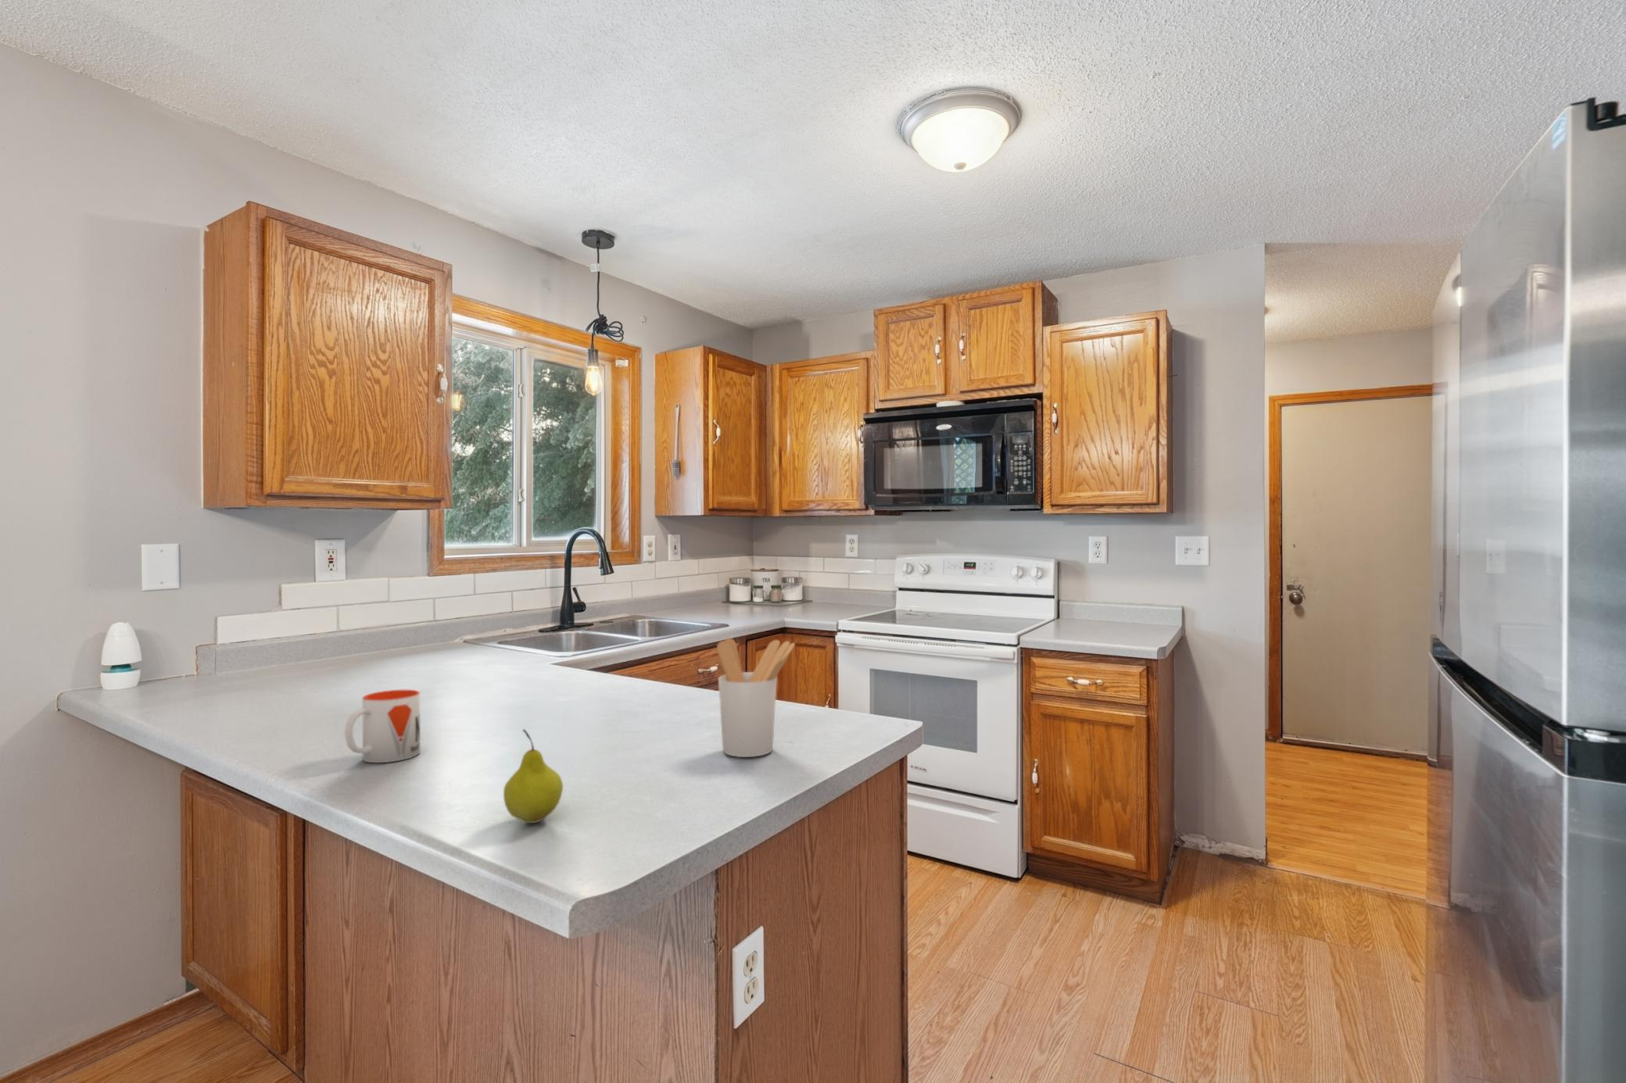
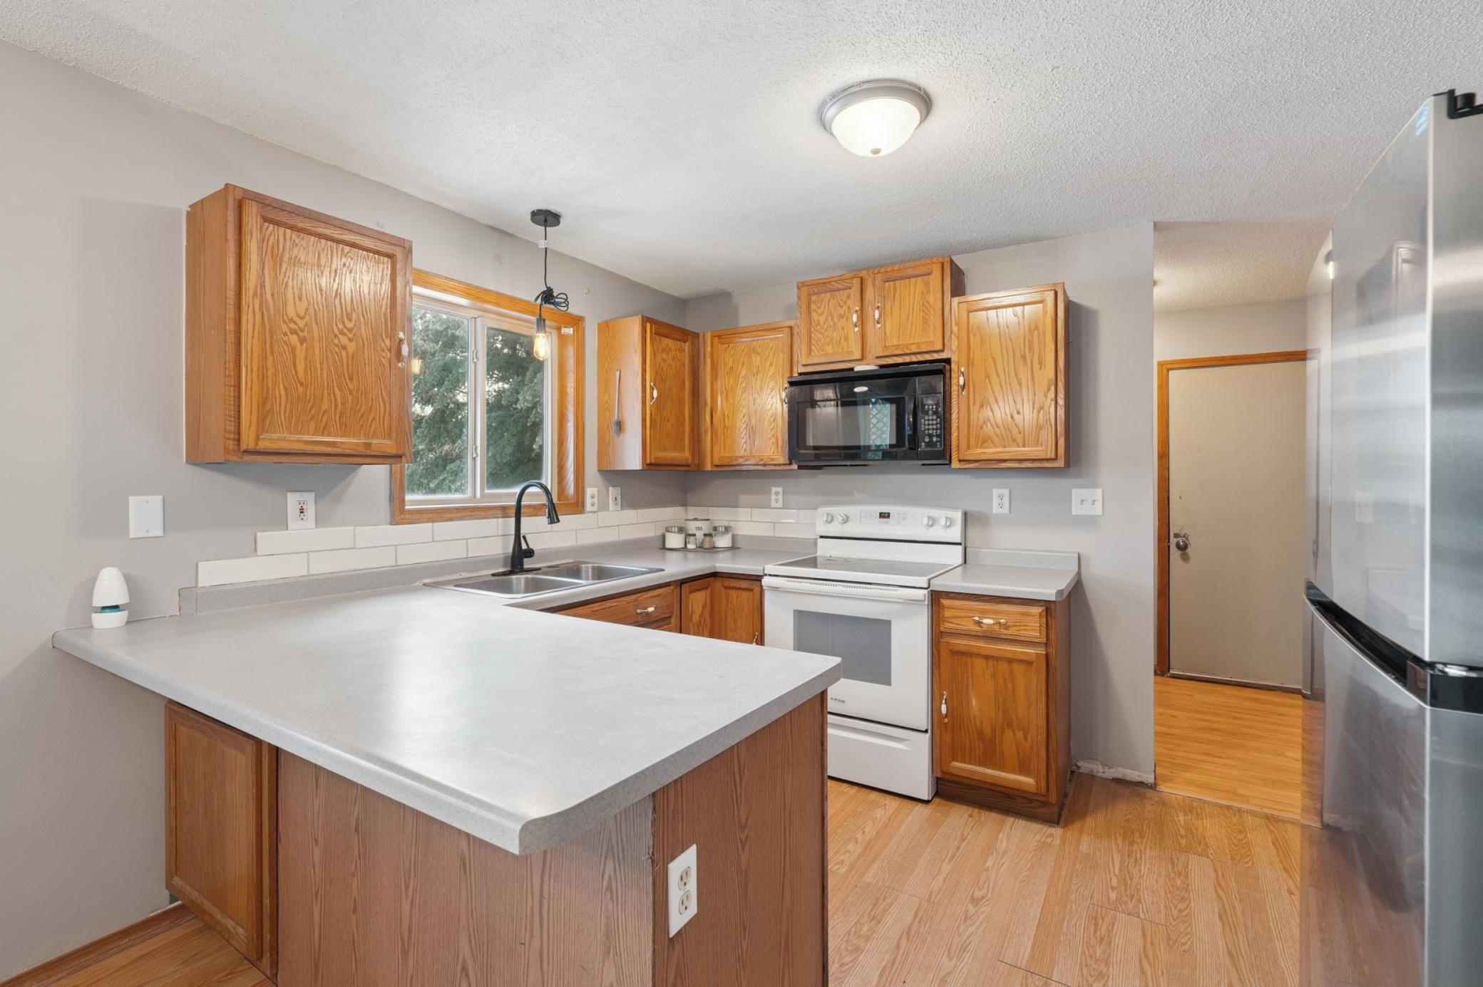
- utensil holder (758, 693)
- mug (382, 726)
- fruit (534, 772)
